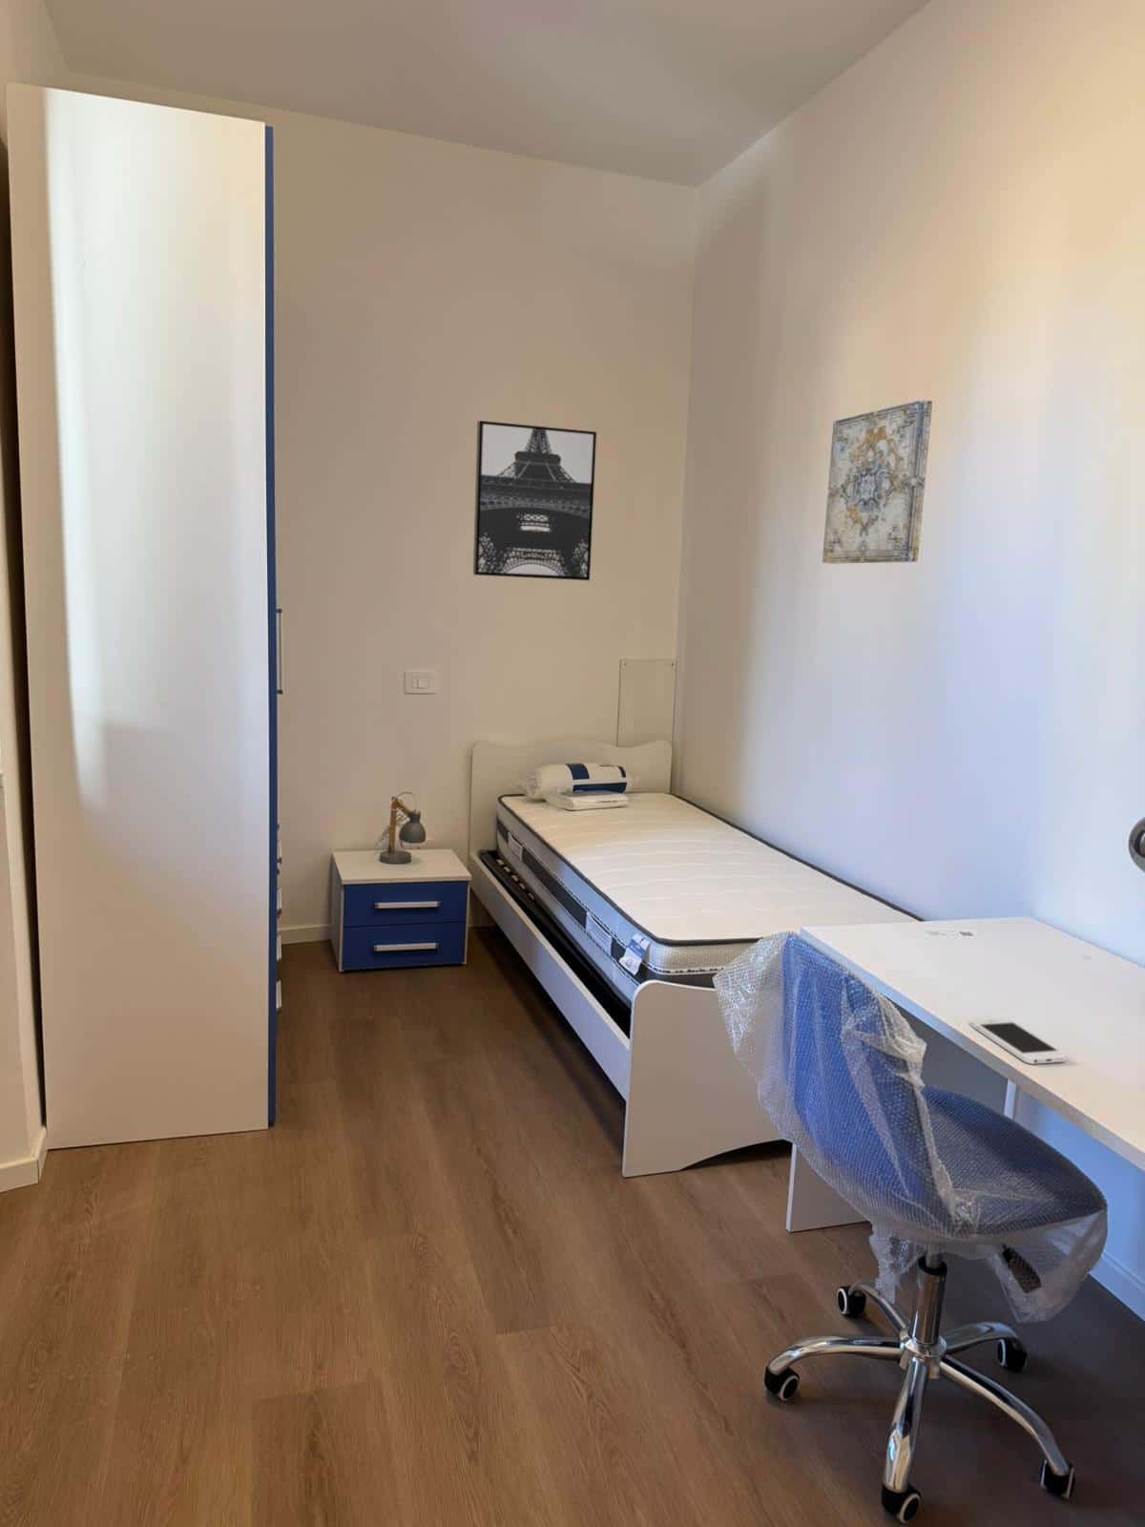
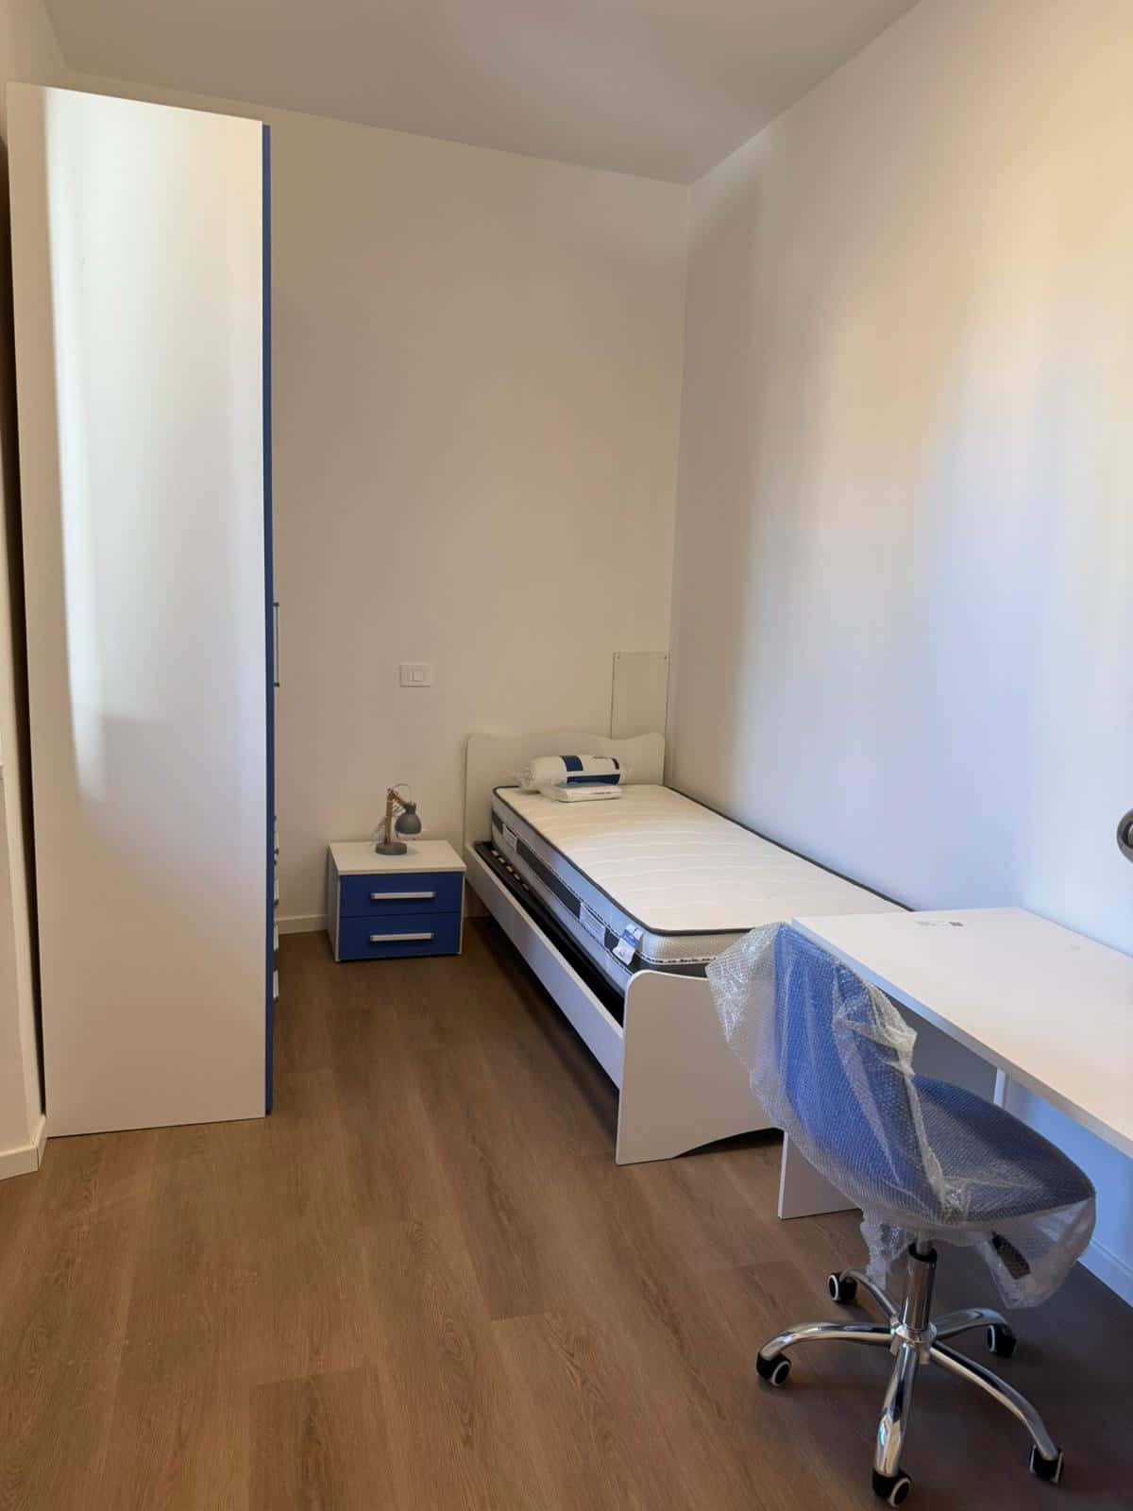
- wall art (873, 488)
- smartphone (1016, 1039)
- wall art (534, 503)
